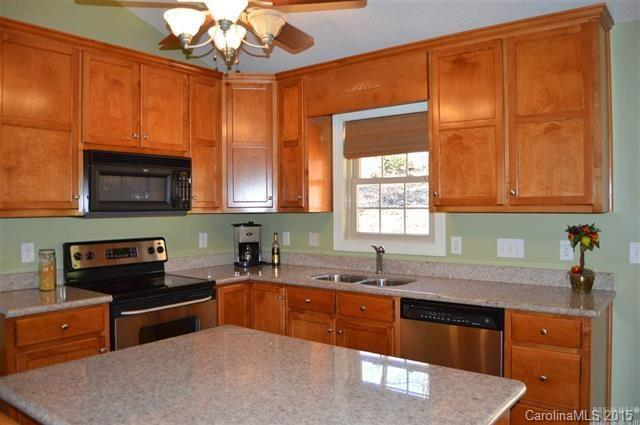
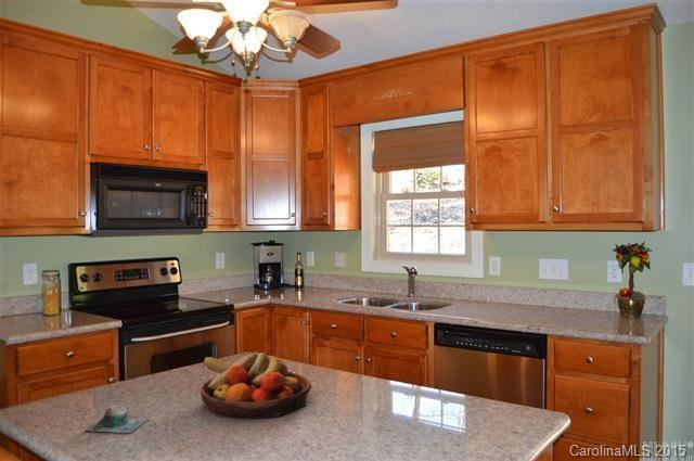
+ mug (116, 415)
+ fruit bowl (255, 380)
